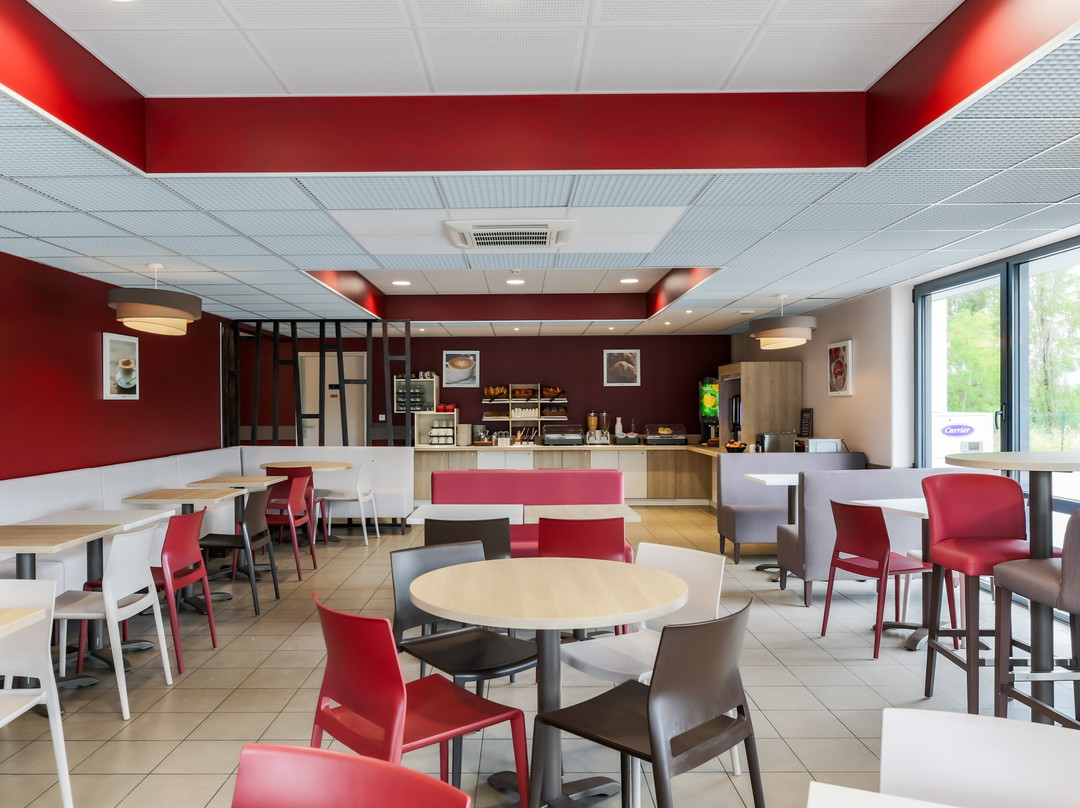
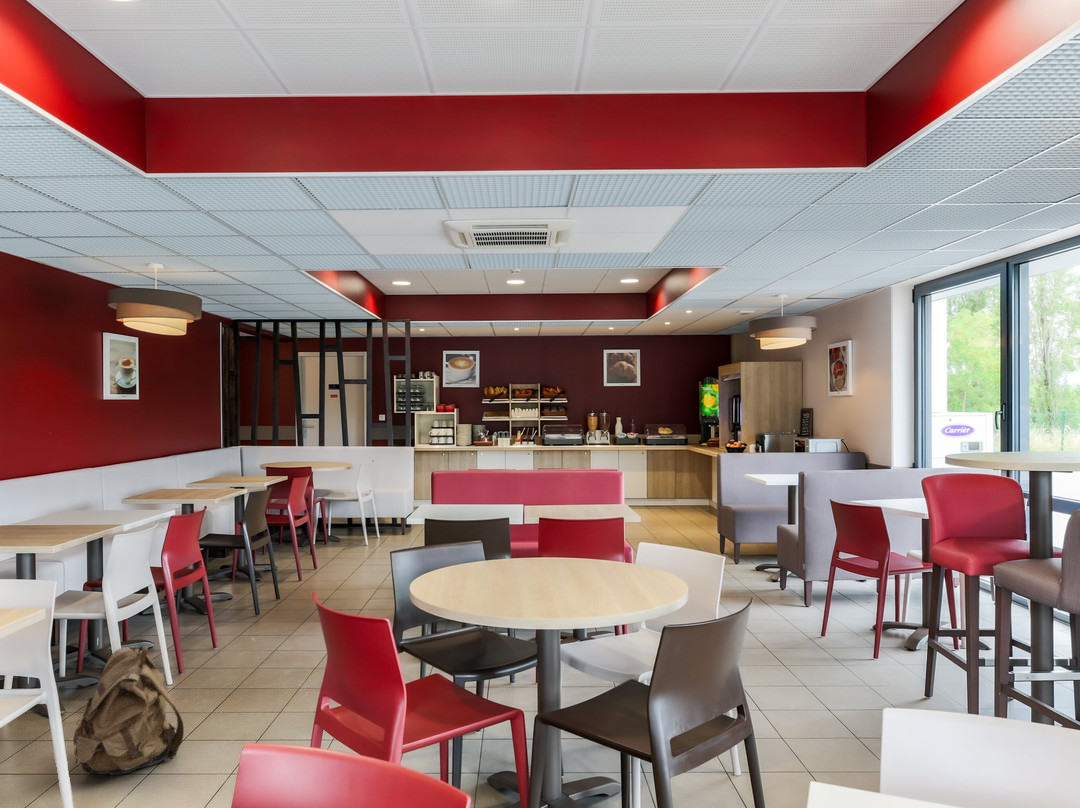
+ backpack (133, 700)
